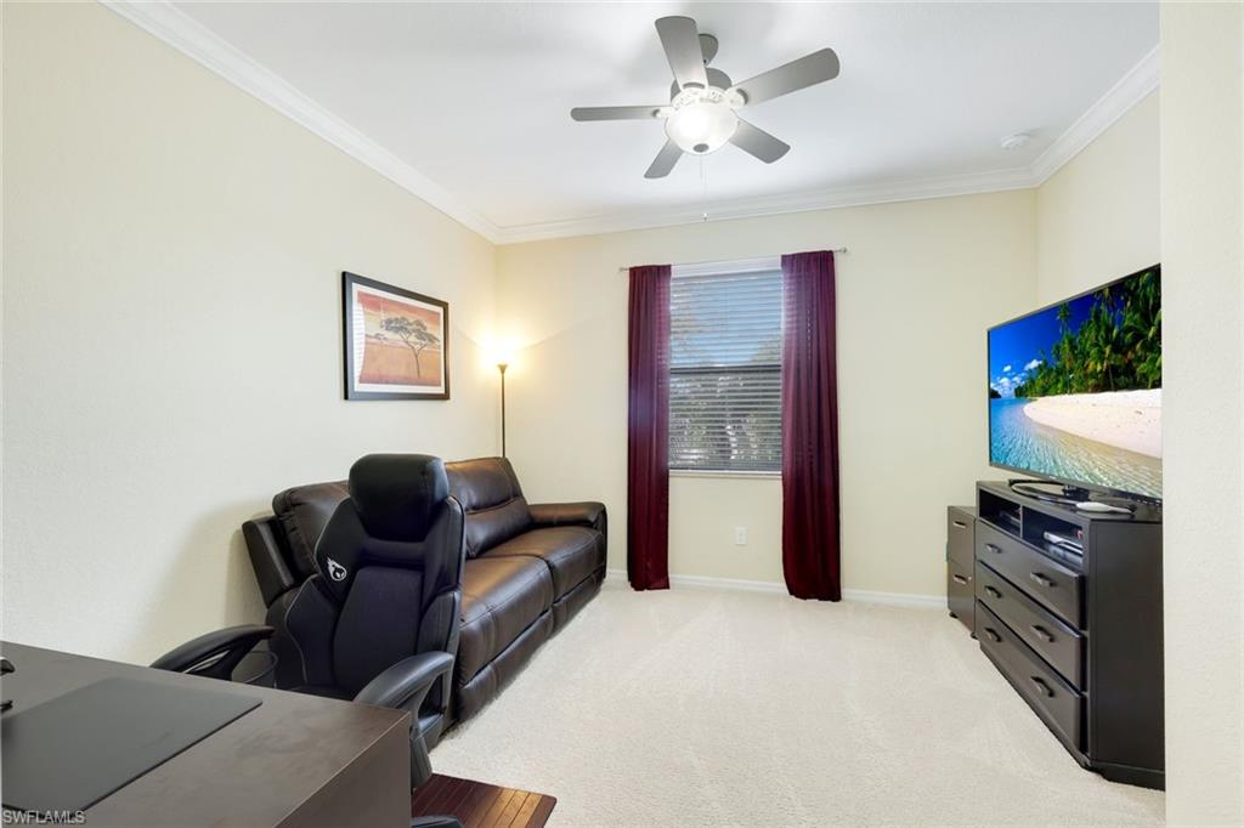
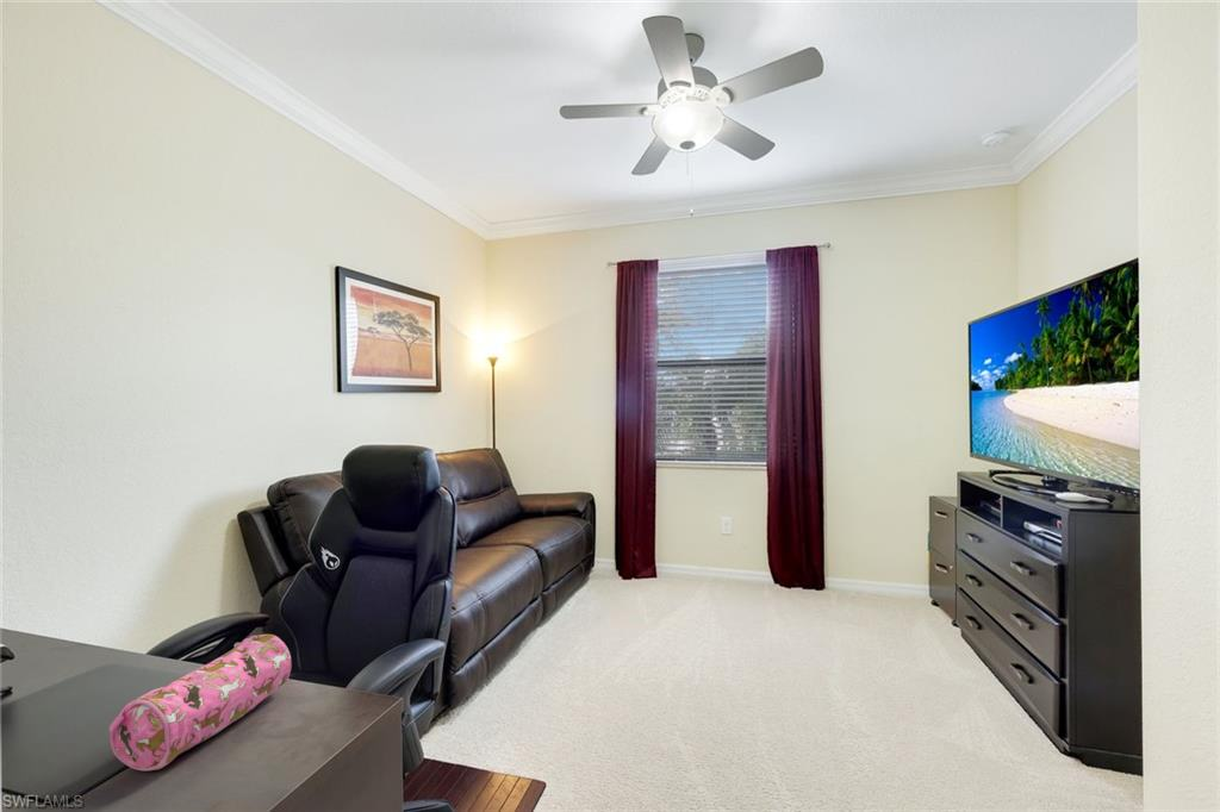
+ pencil case (211, 694)
